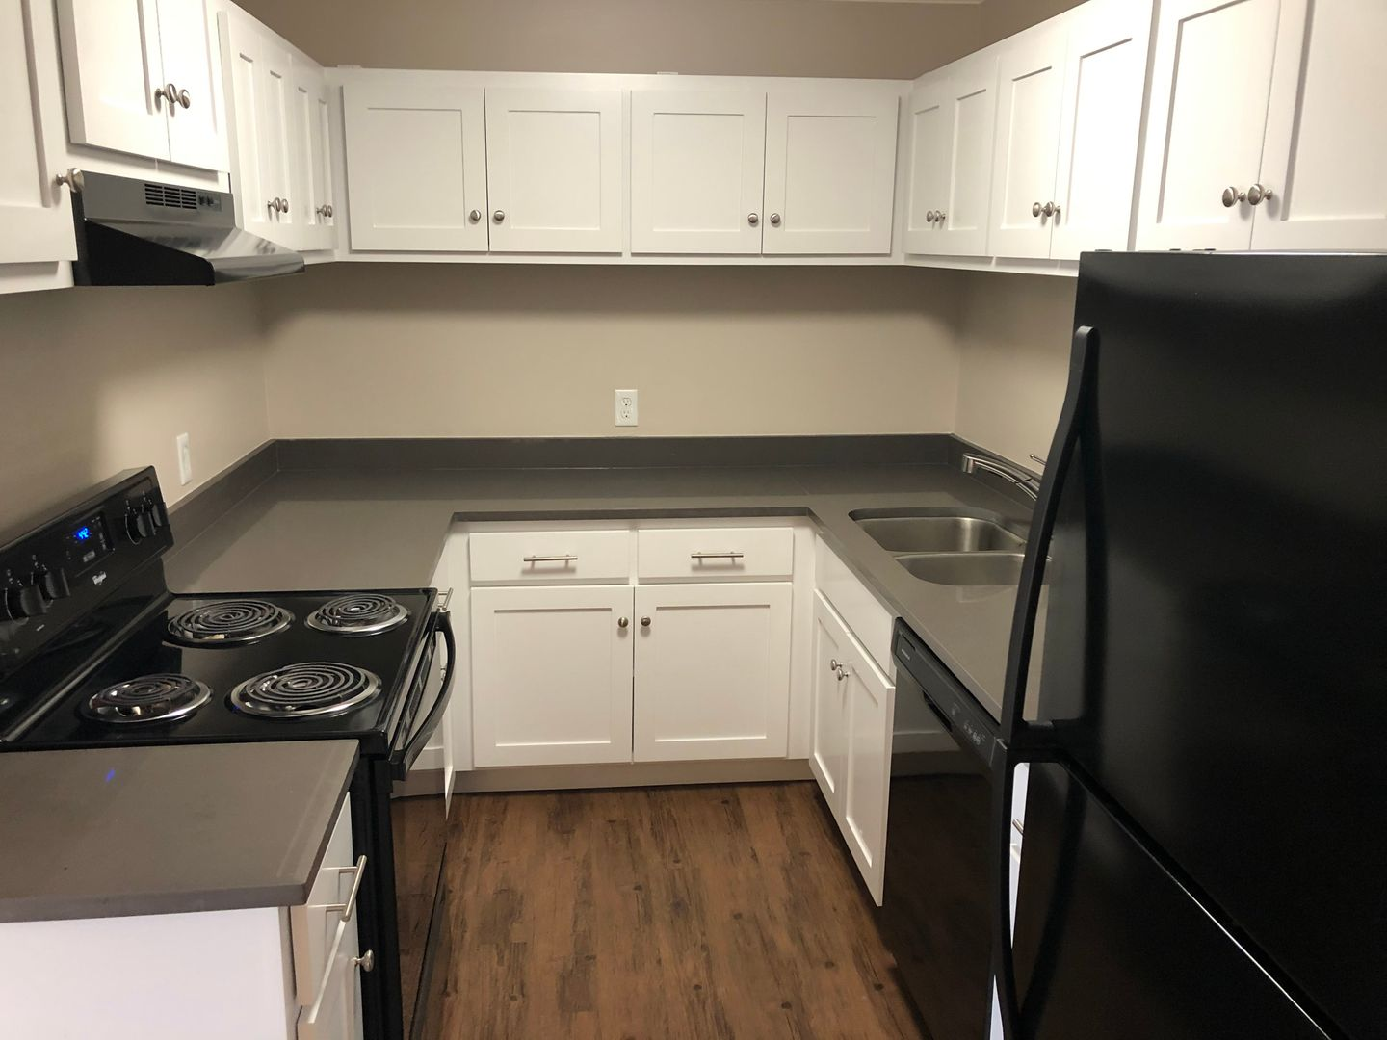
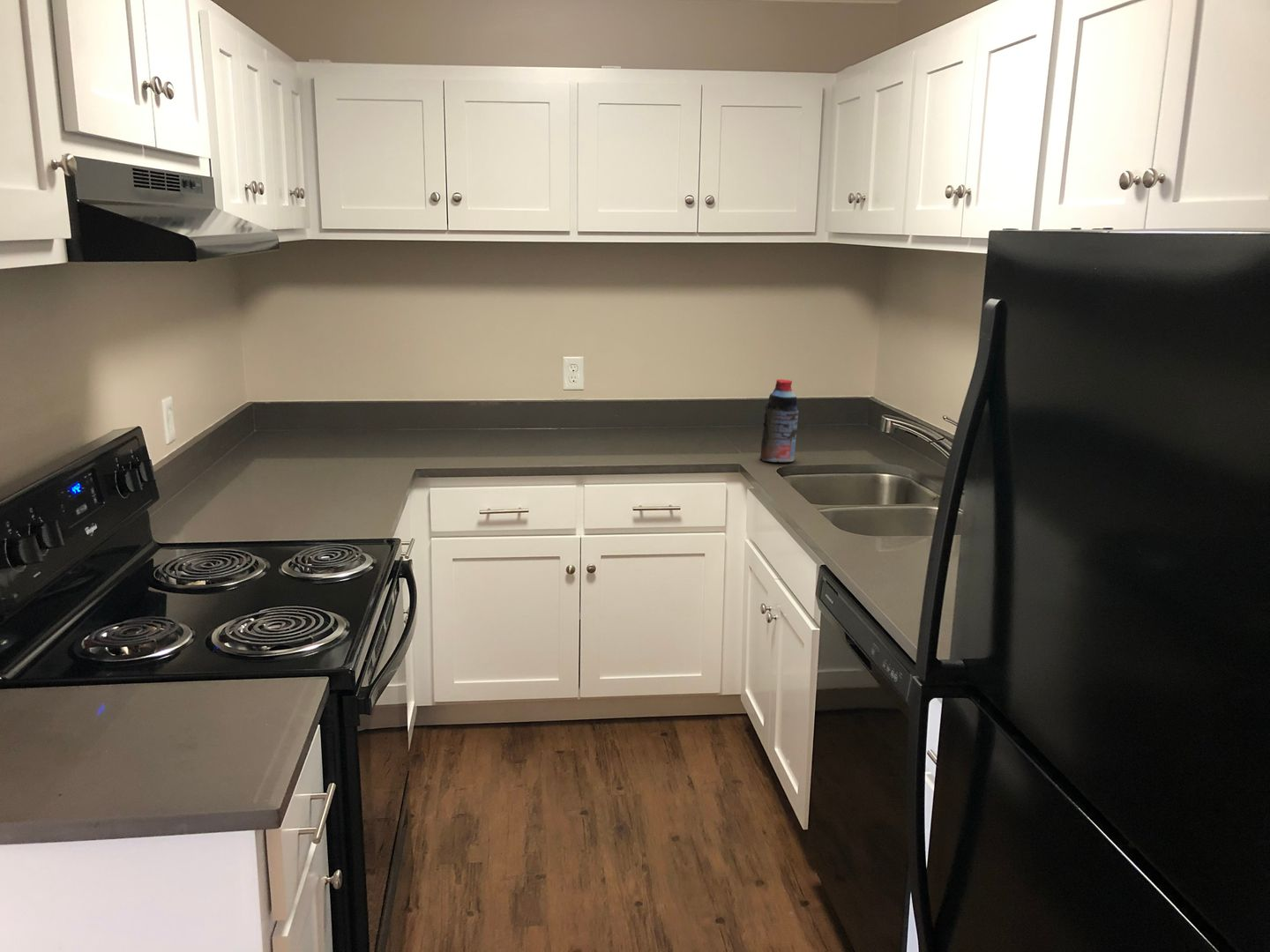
+ bottle (779, 420)
